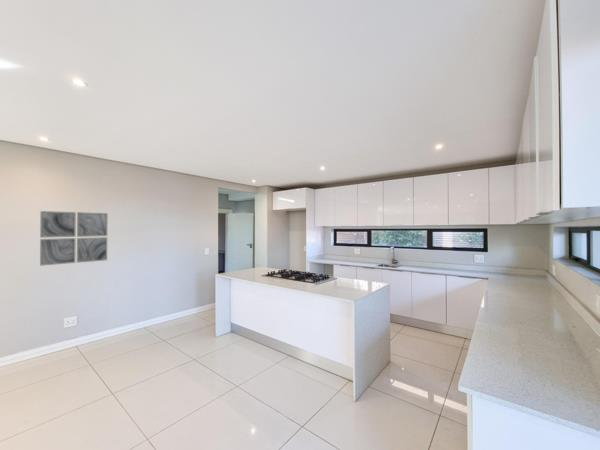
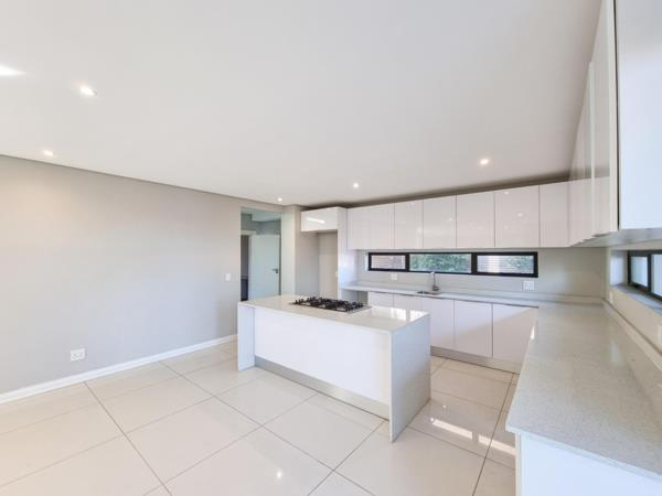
- wall art (75, 236)
